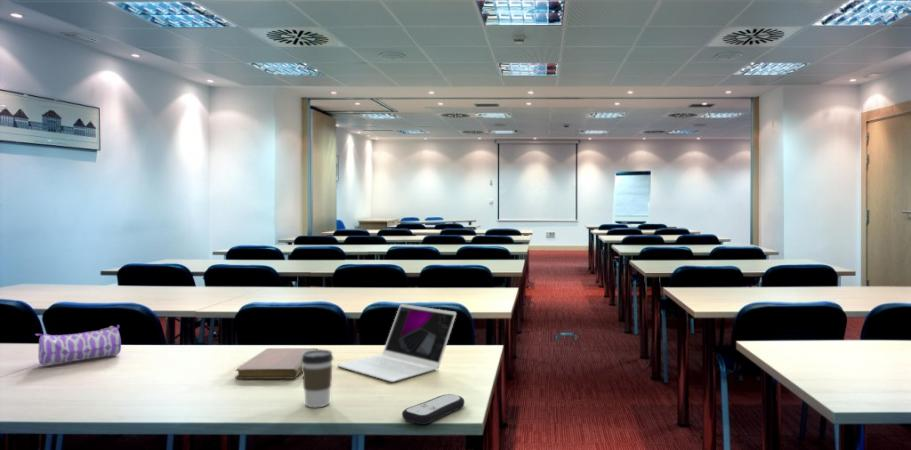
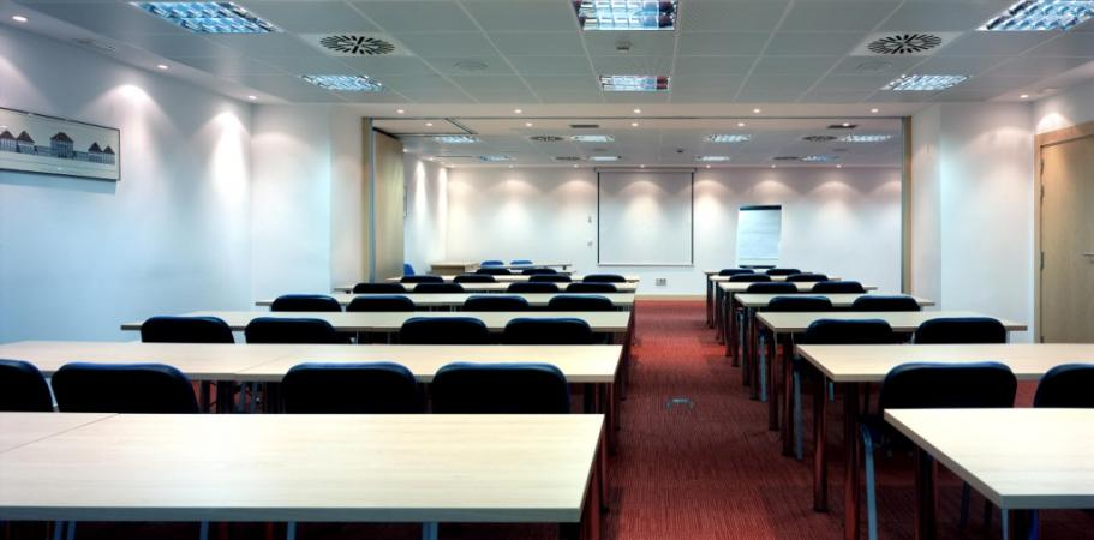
- remote control (435, 407)
- coffee cup (317, 378)
- pencil case (81, 344)
- notebook (280, 362)
- laptop (397, 336)
